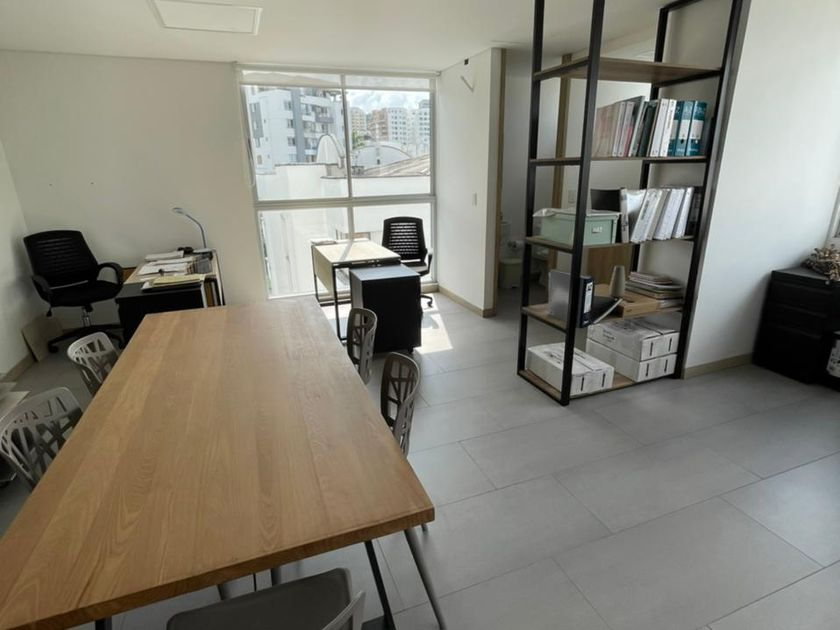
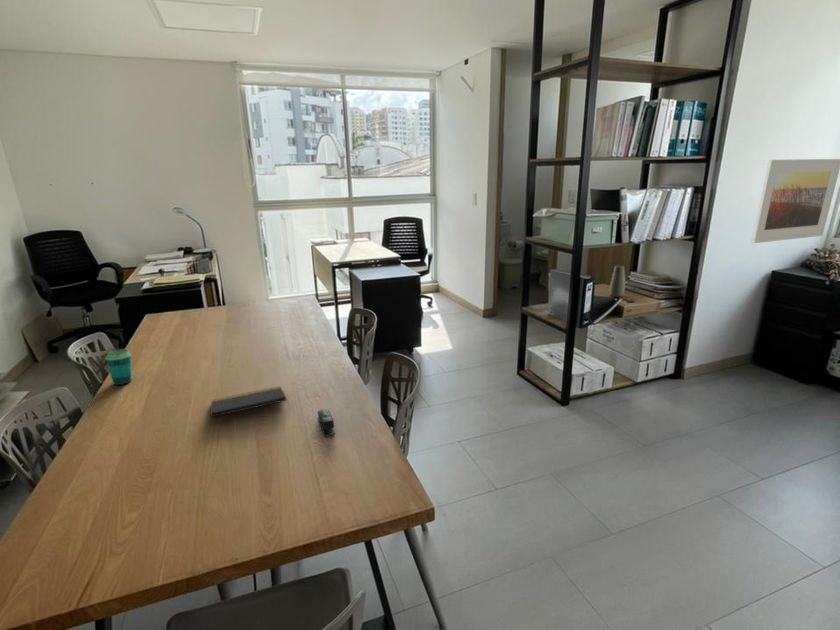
+ stapler (325, 418)
+ cup (120, 366)
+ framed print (797, 200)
+ notepad (248, 400)
